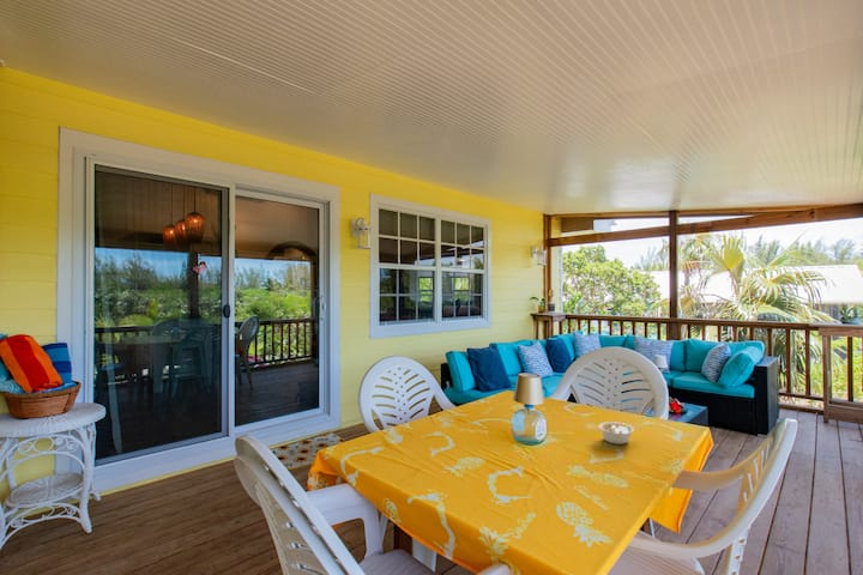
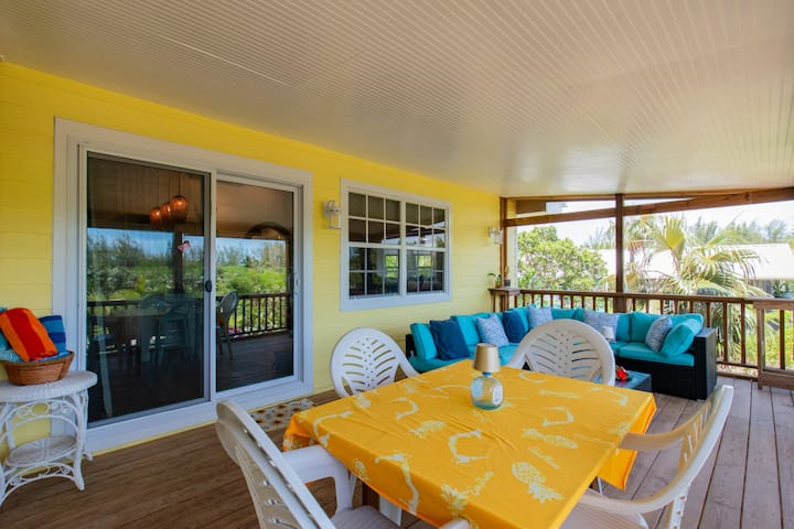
- legume (616, 431)
